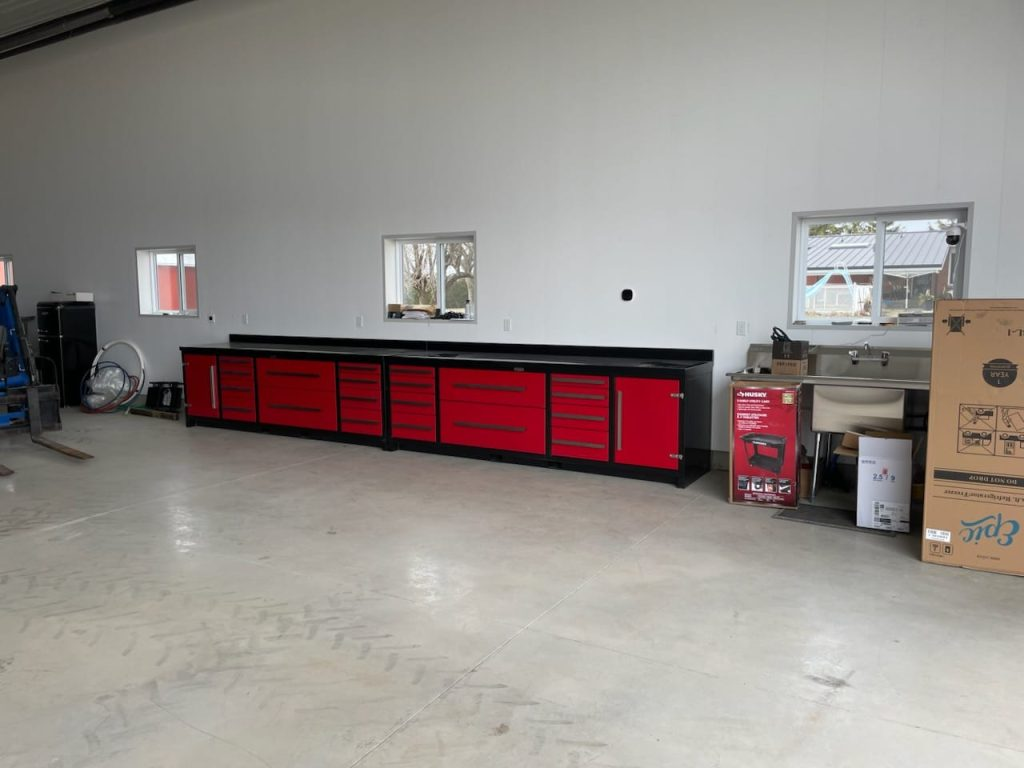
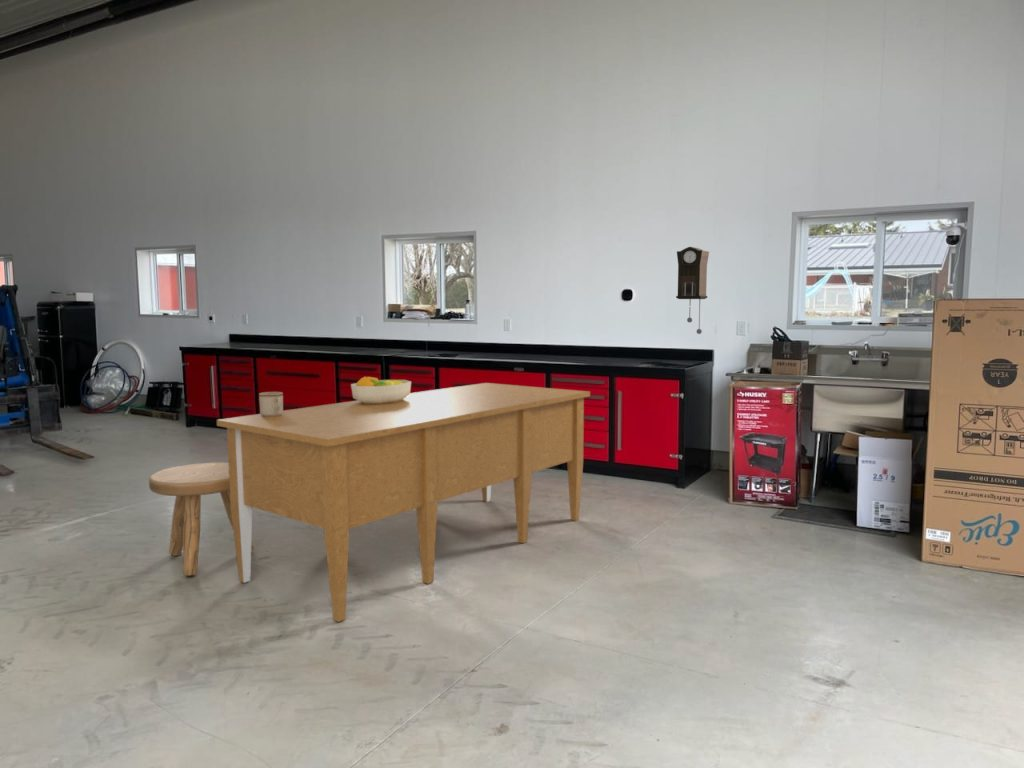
+ stool (199, 516)
+ pendulum clock (692, 291)
+ desk (428, 476)
+ fruit bowl (381, 387)
+ mug (272, 404)
